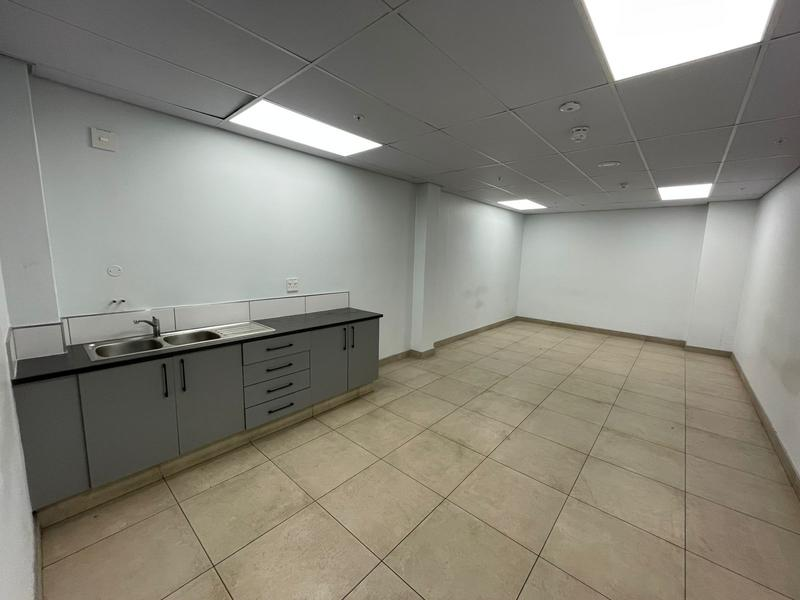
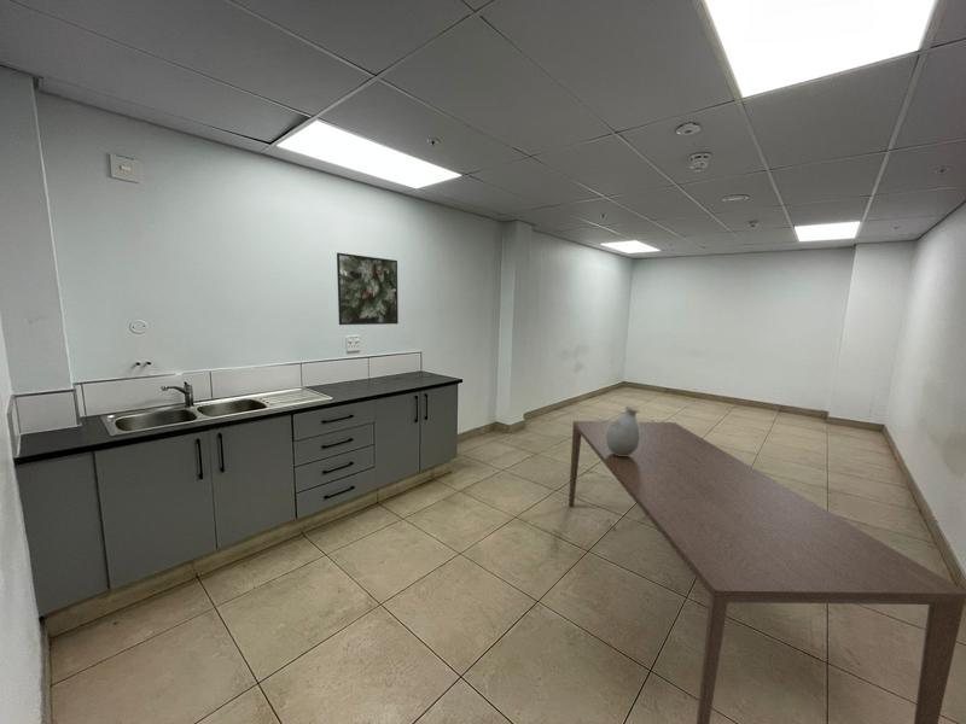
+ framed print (369, 291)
+ vase (622, 430)
+ dining table (680, 530)
